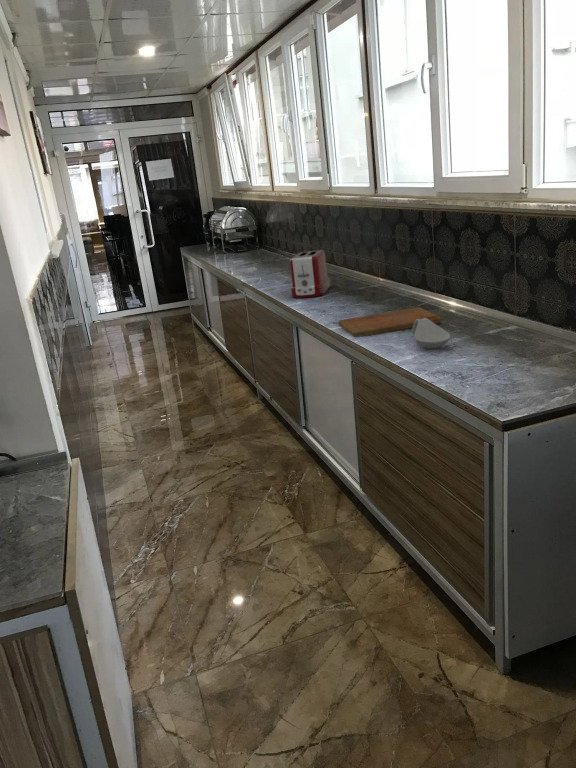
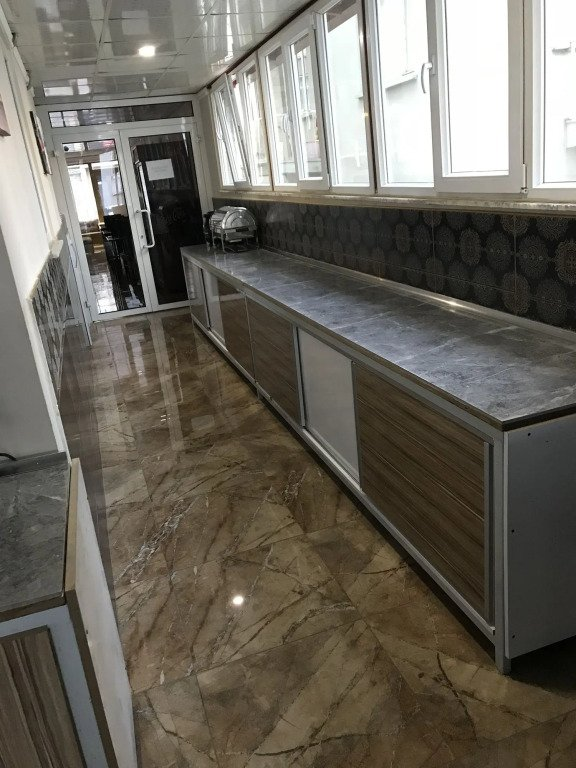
- spoon rest (426, 332)
- toaster (309, 272)
- cutting board (388, 321)
